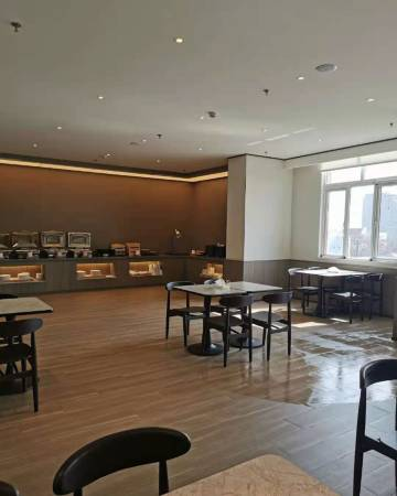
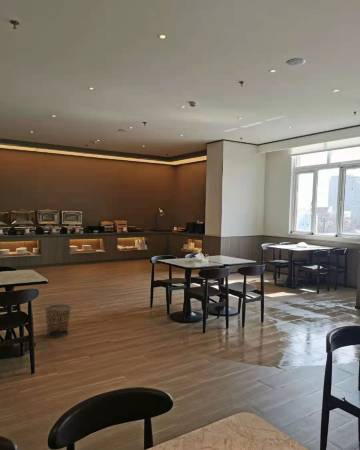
+ waste bin (57, 320)
